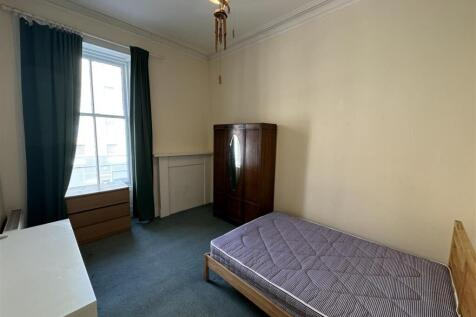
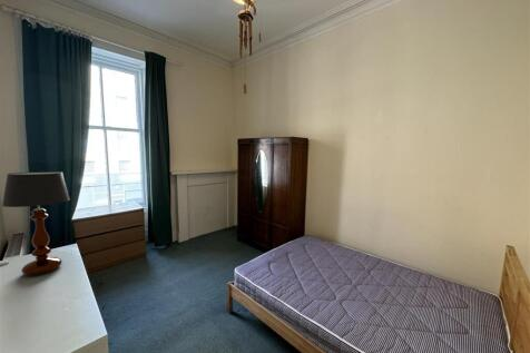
+ table lamp (39, 222)
